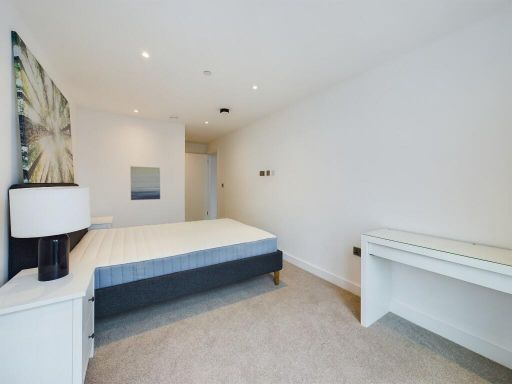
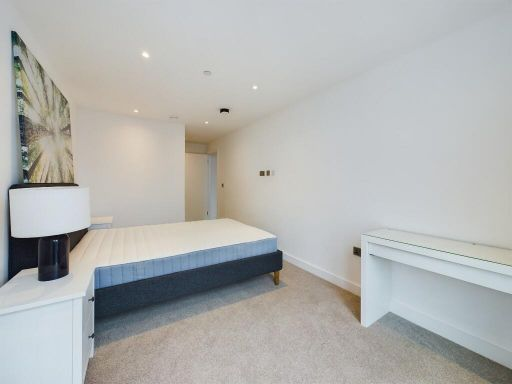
- wall art (145, 183)
